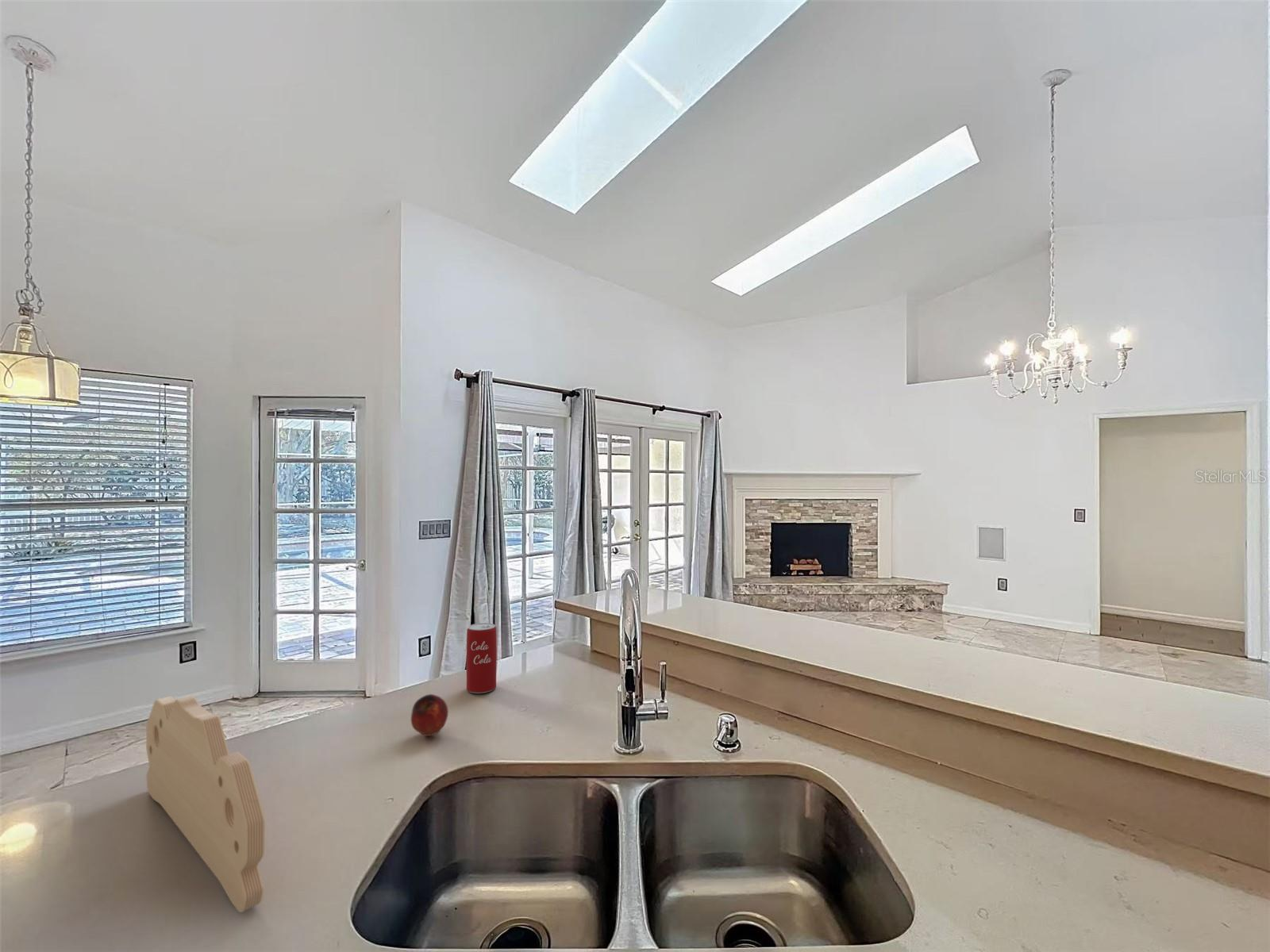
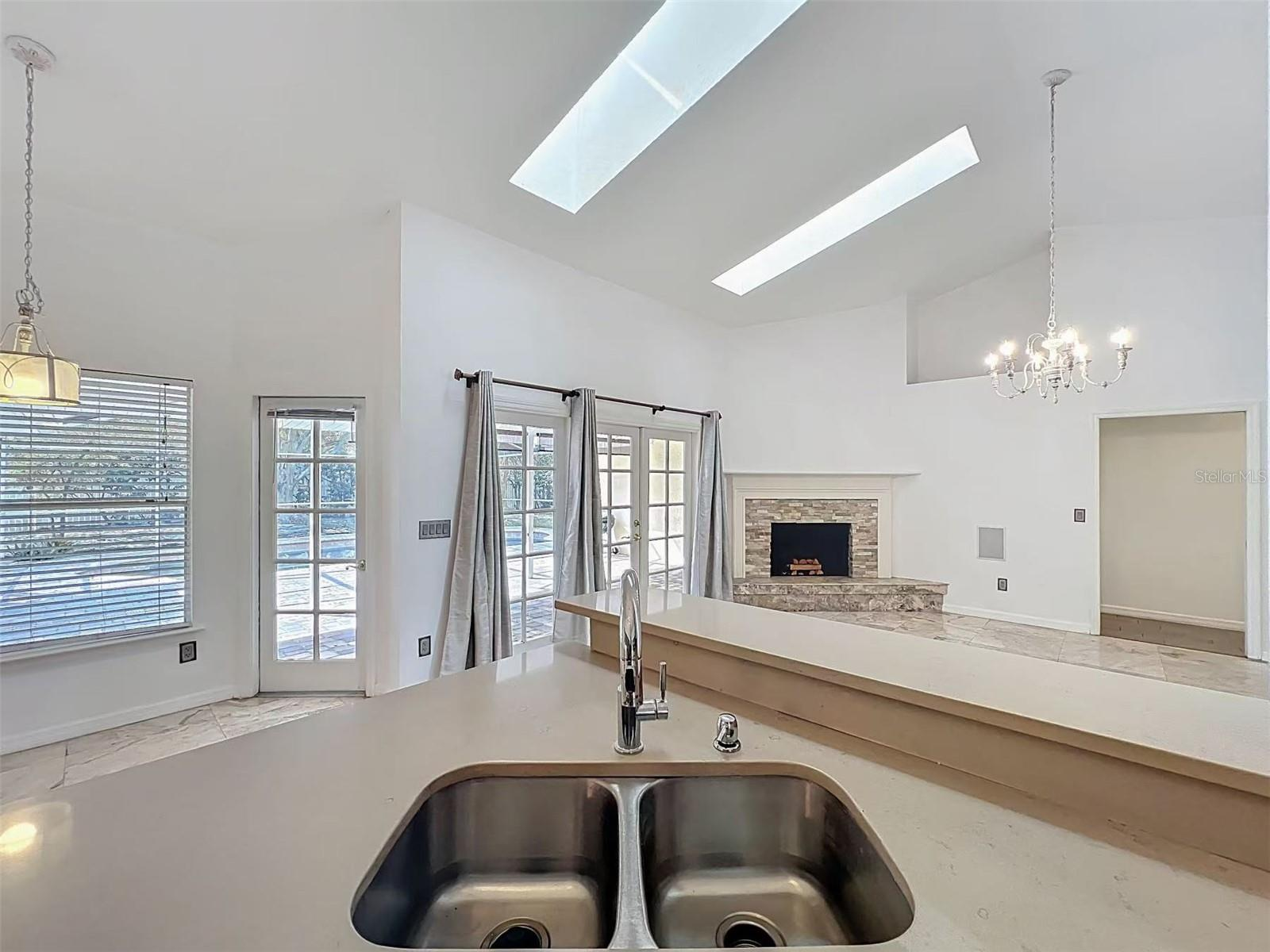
- cutting board (196, 774)
- apple (429, 716)
- beverage can (481, 657)
